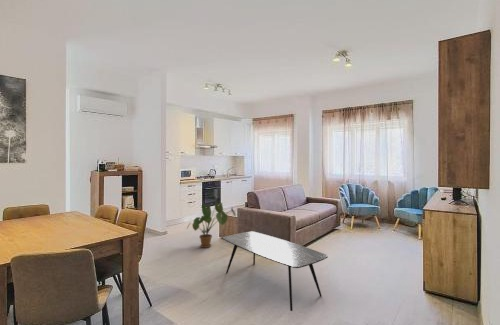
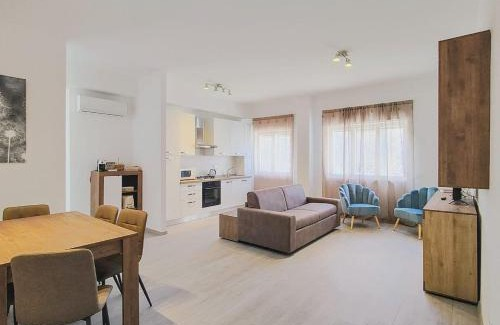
- coffee table (272, 260)
- house plant (211, 224)
